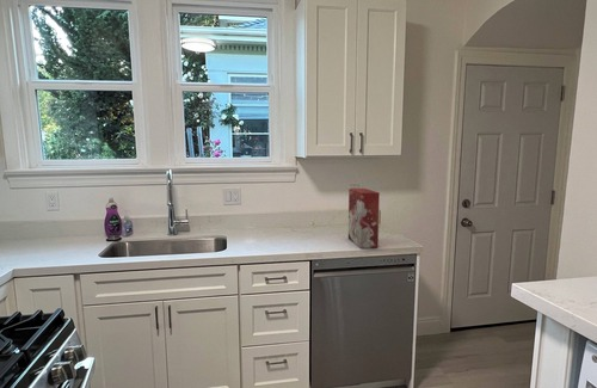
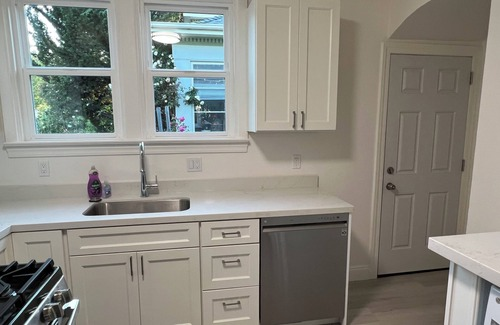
- cereal box (362, 216)
